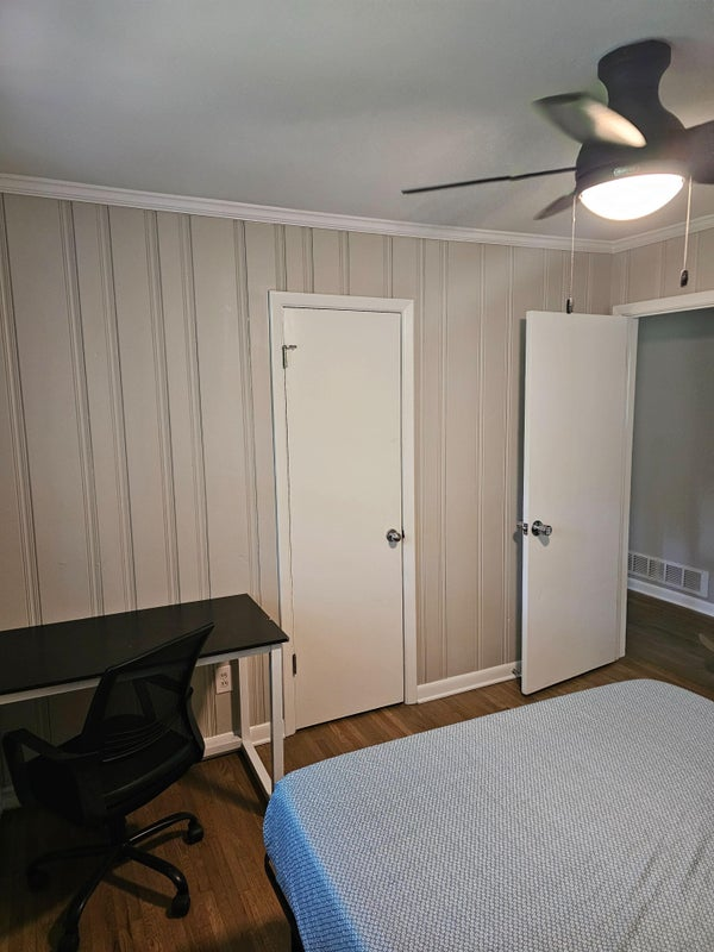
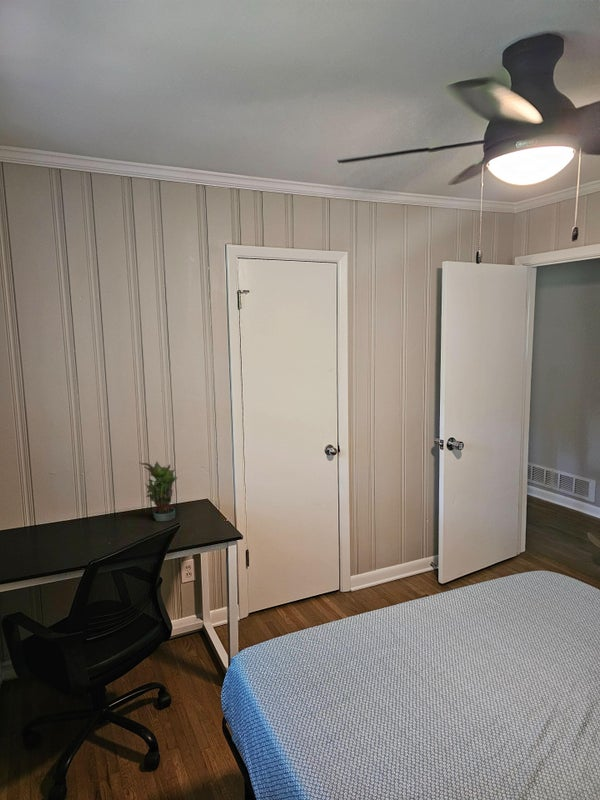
+ potted plant (158, 488)
